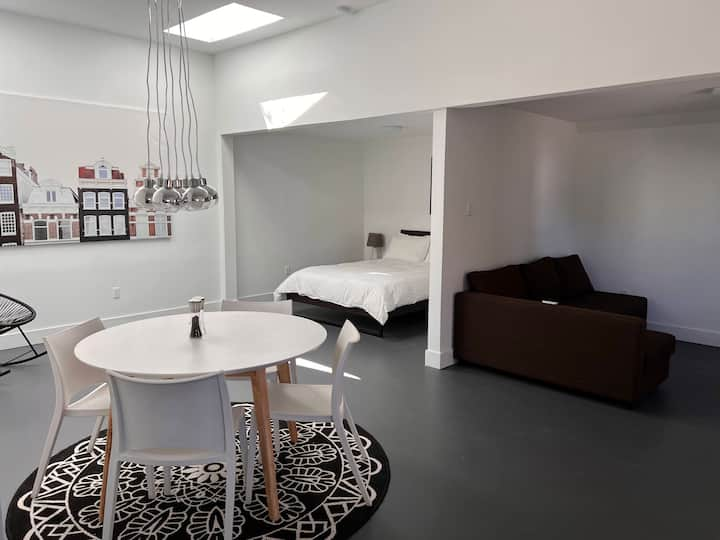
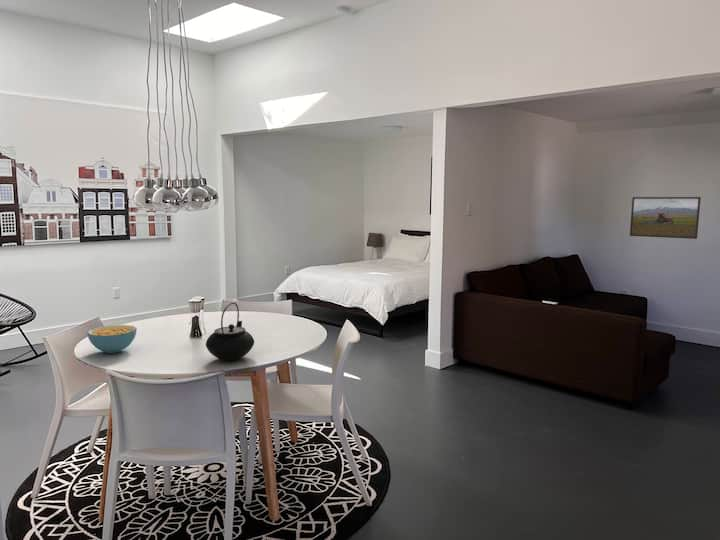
+ teapot (230, 329)
+ cereal bowl (112, 340)
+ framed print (663, 217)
